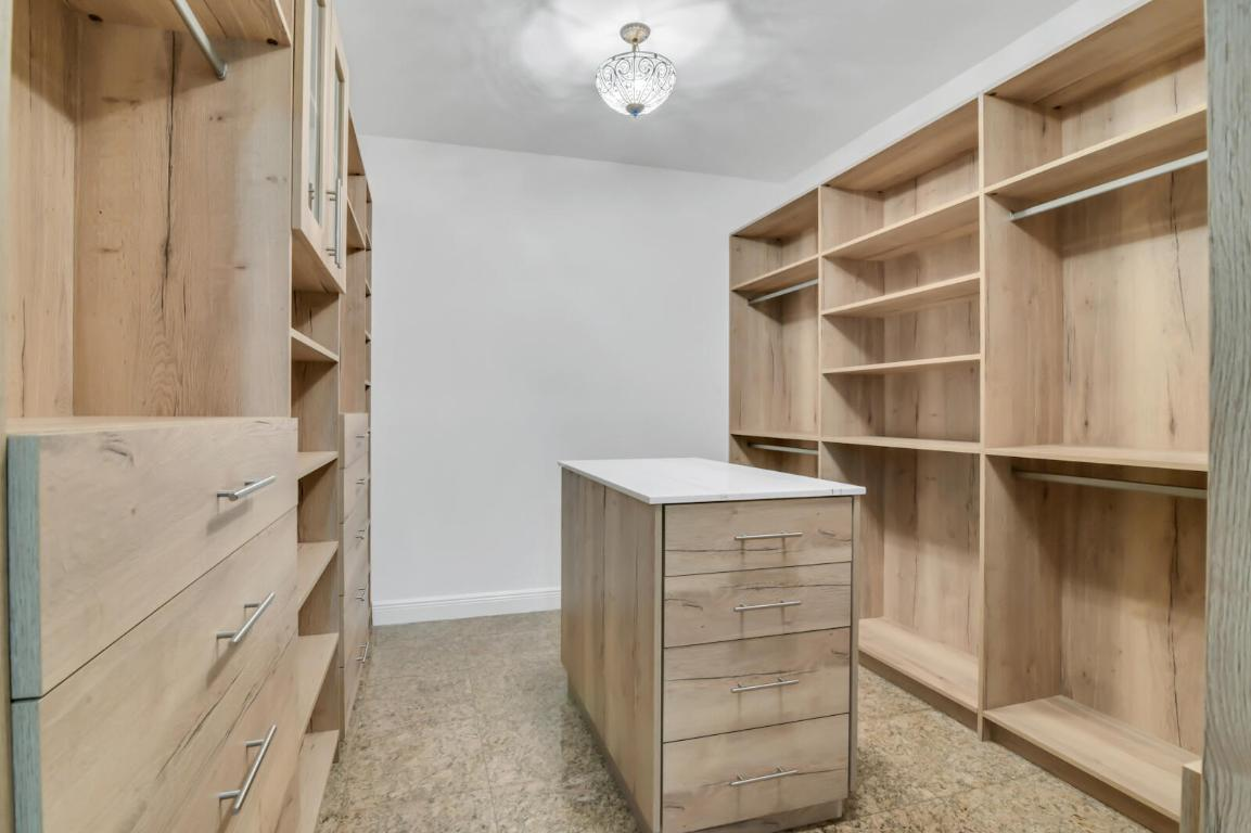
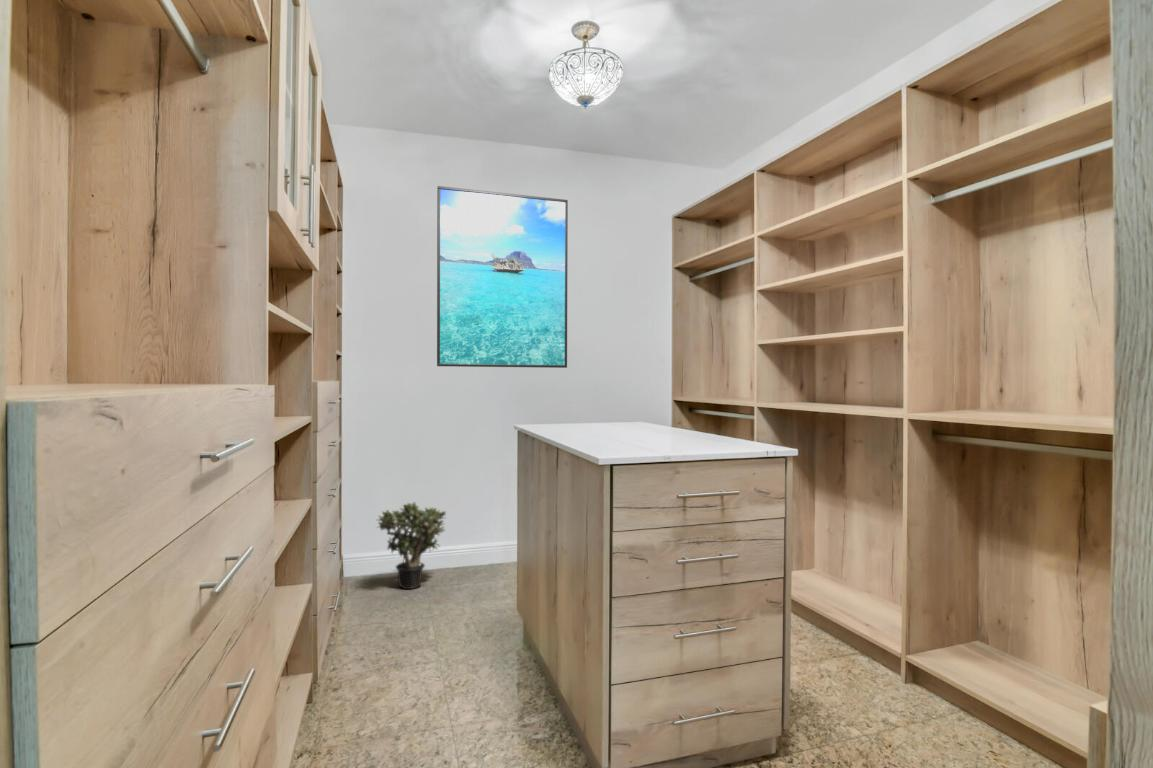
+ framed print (504, 280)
+ potted plant (414, 544)
